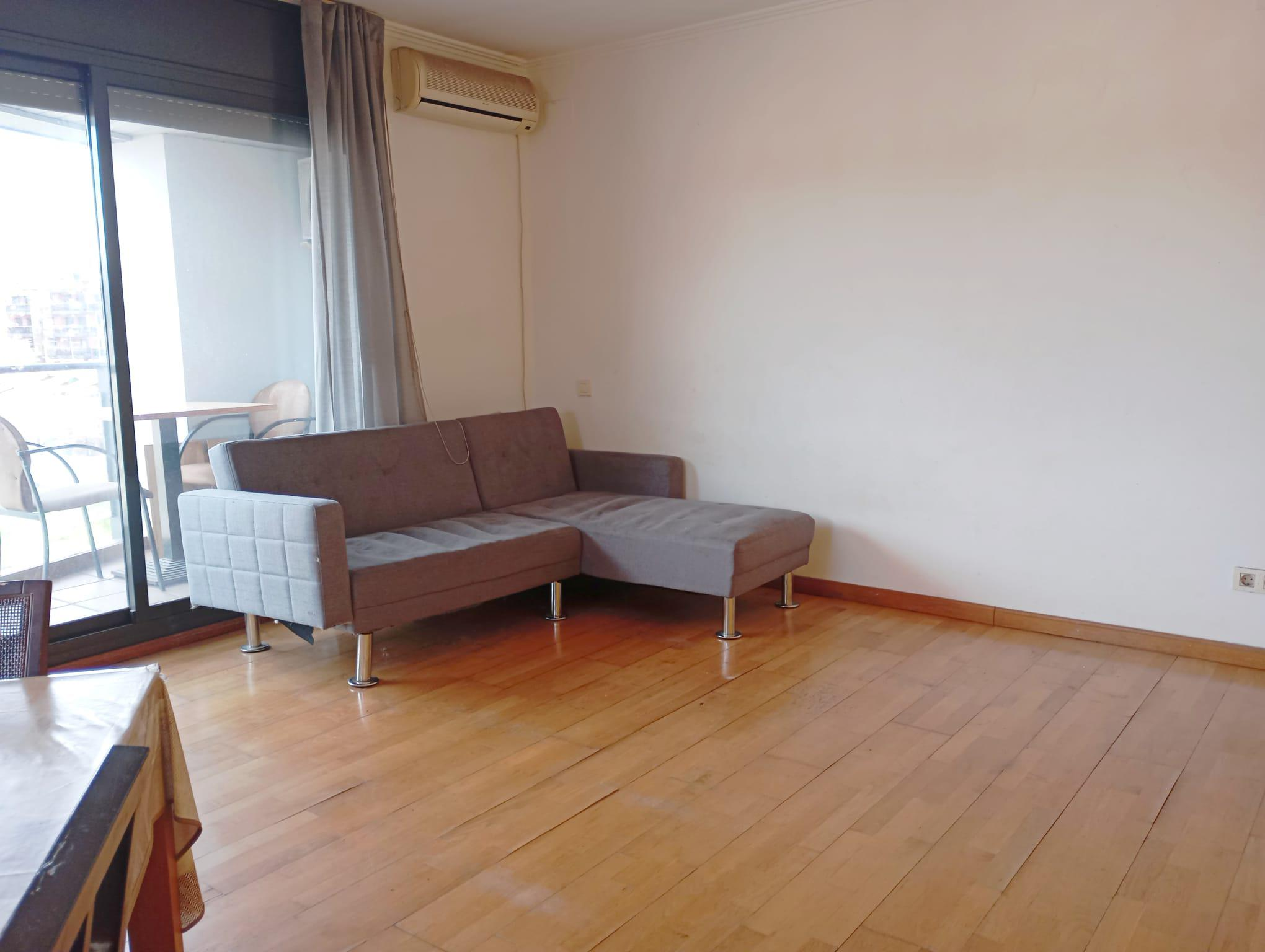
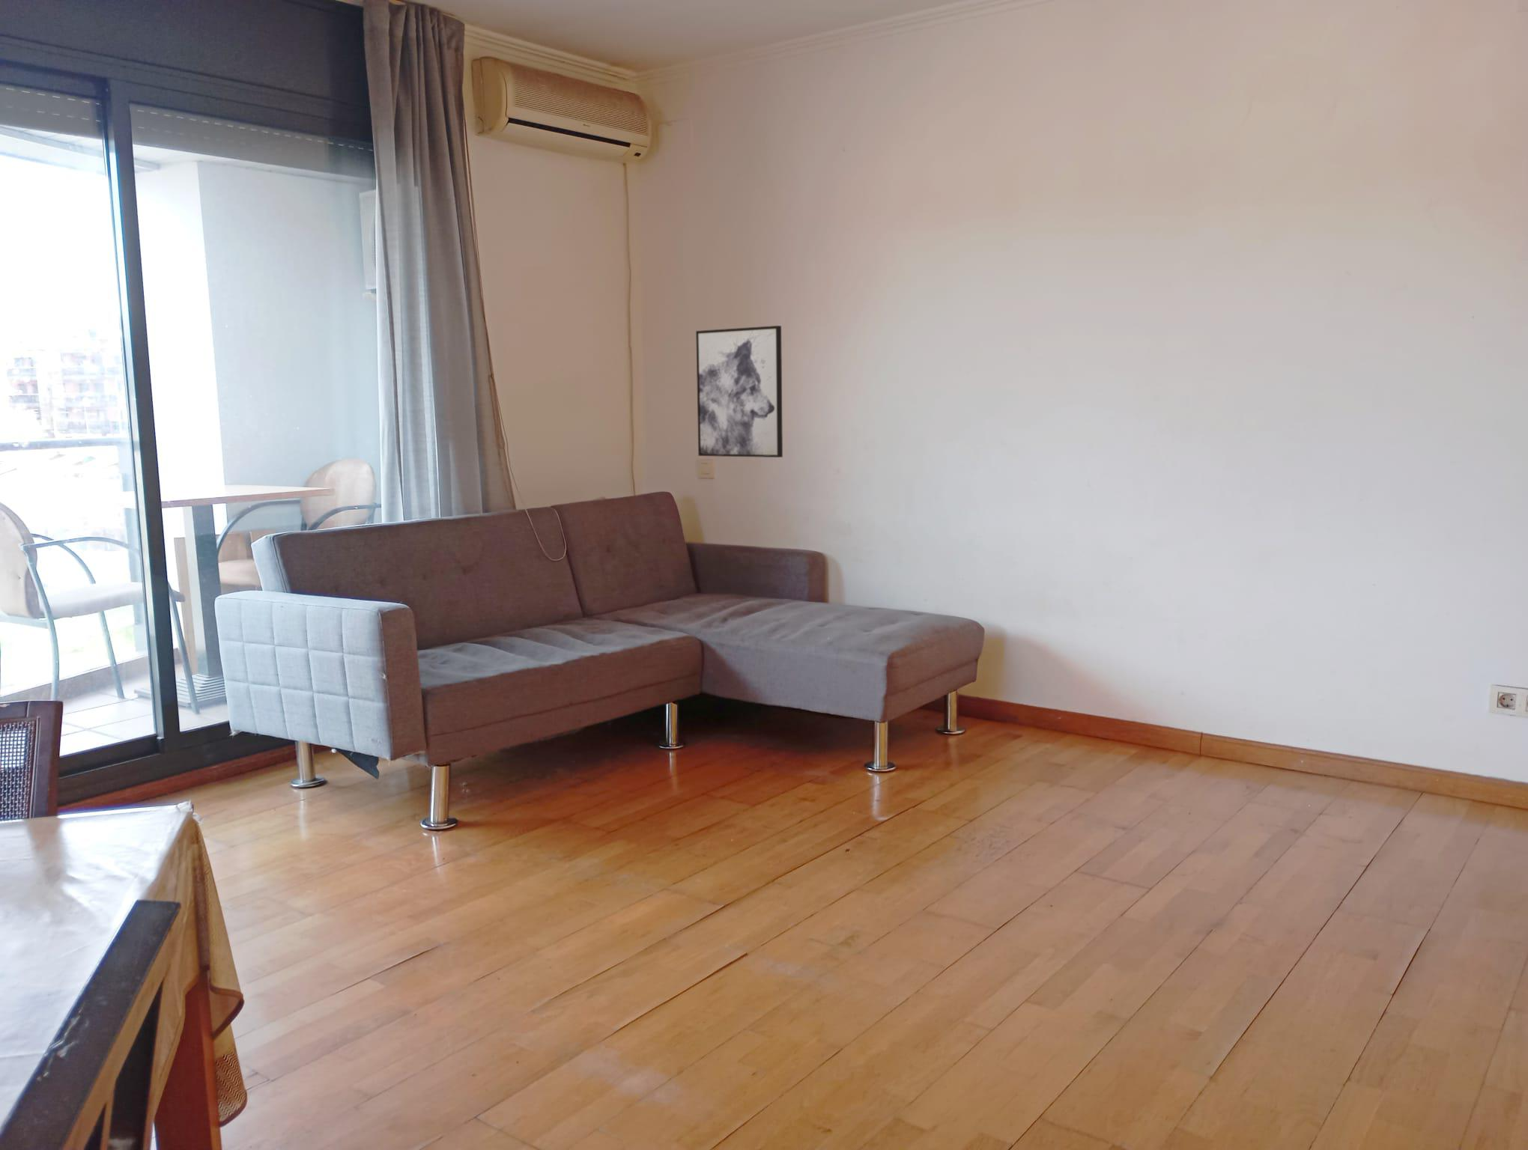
+ wall art (738, 393)
